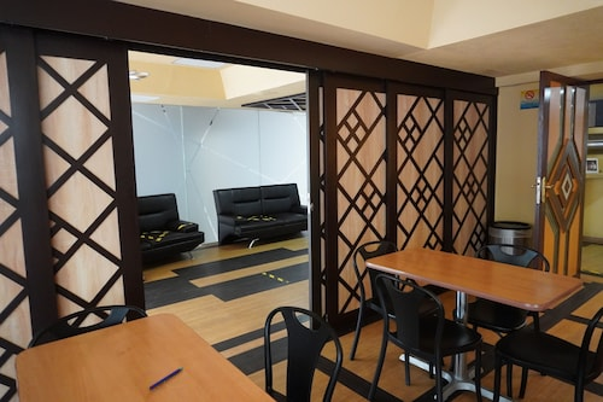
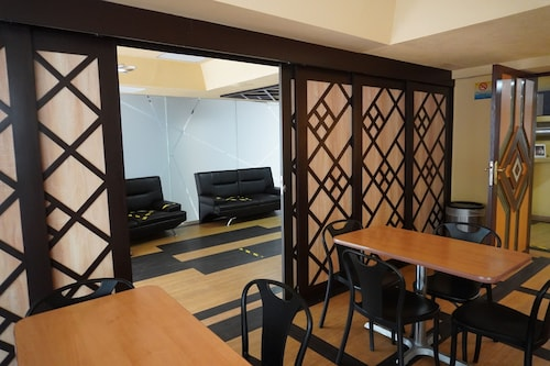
- pen (166, 377)
